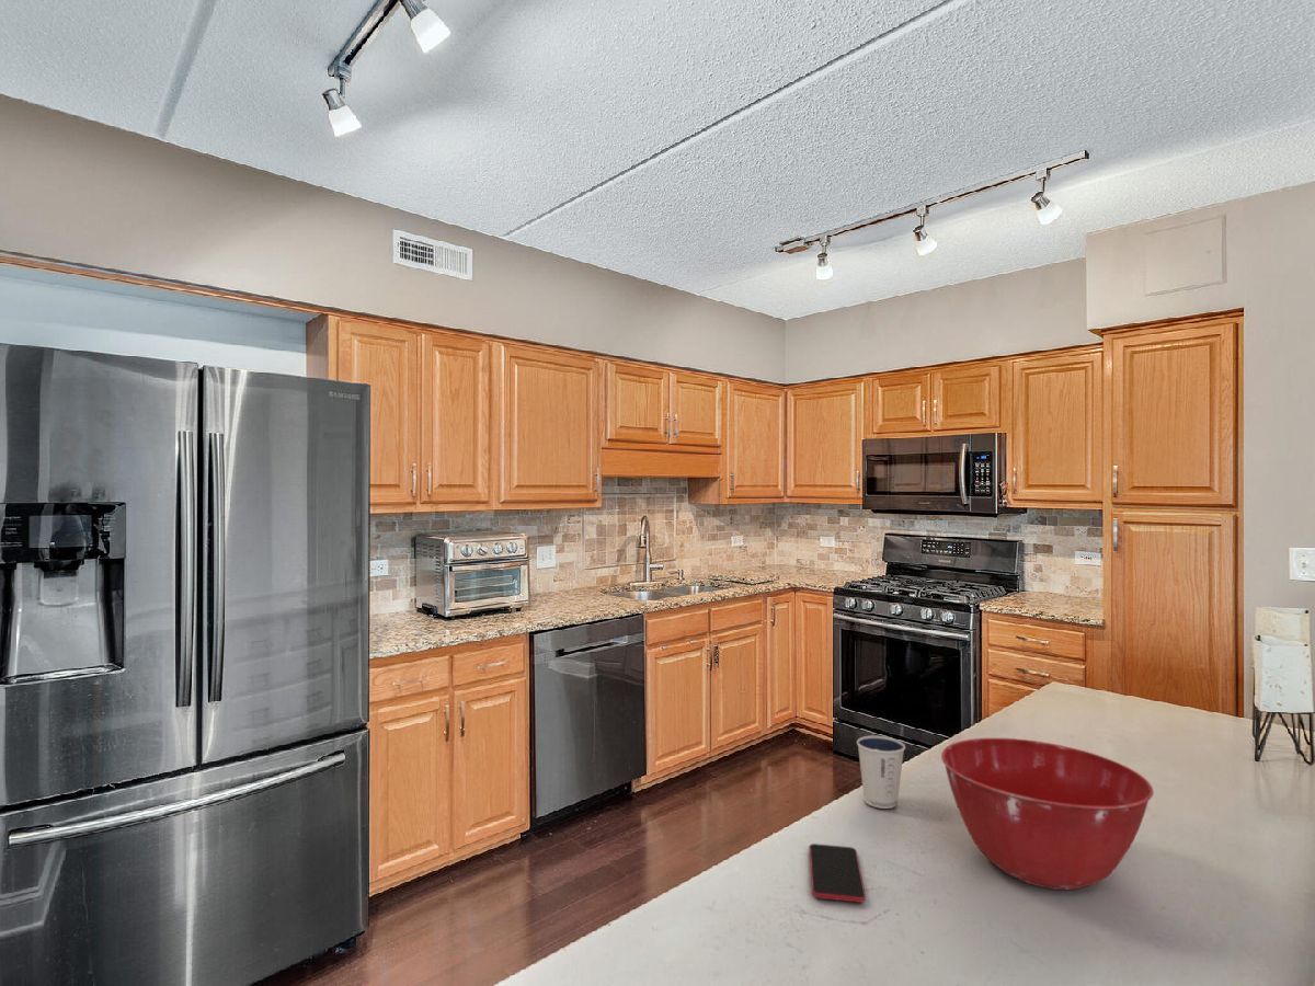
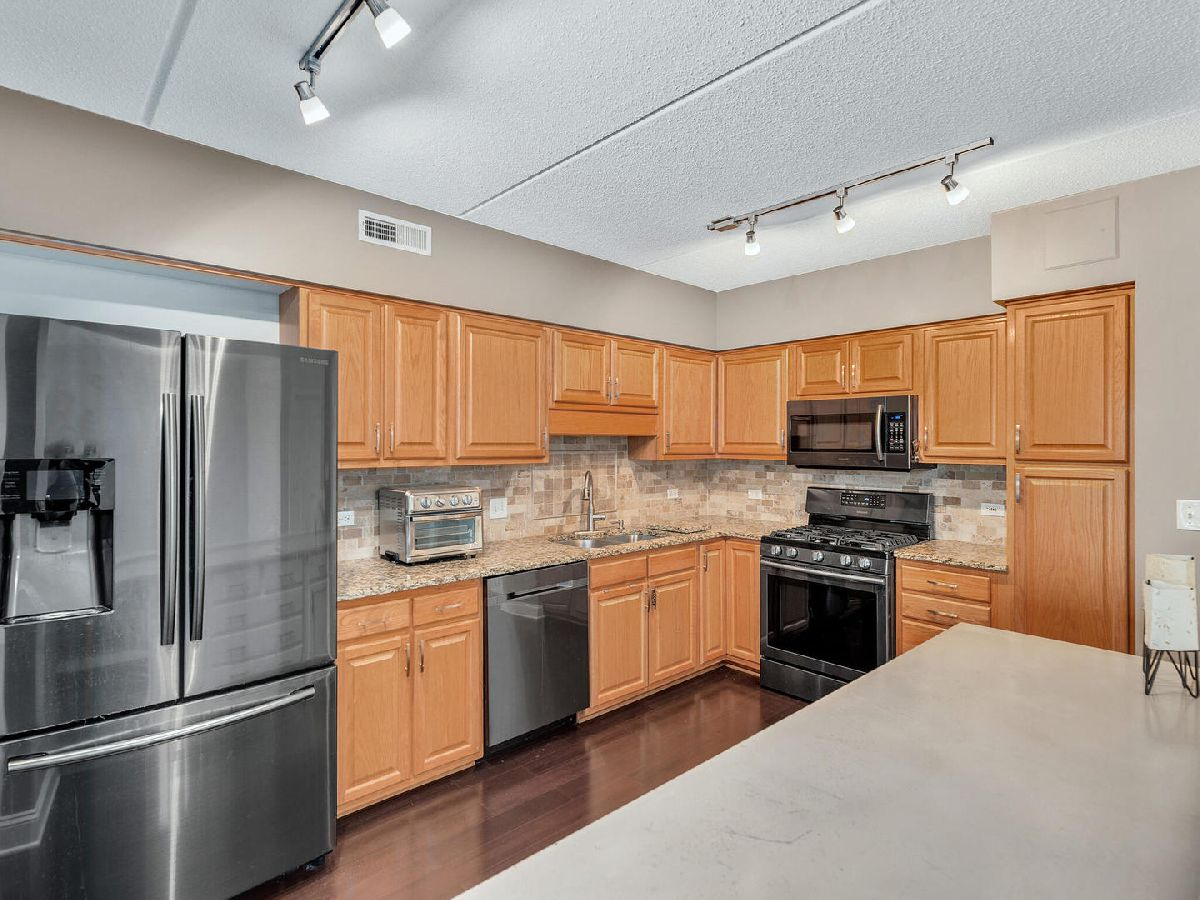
- mixing bowl (1040, 816)
- dixie cup (880, 772)
- smartphone (835, 871)
